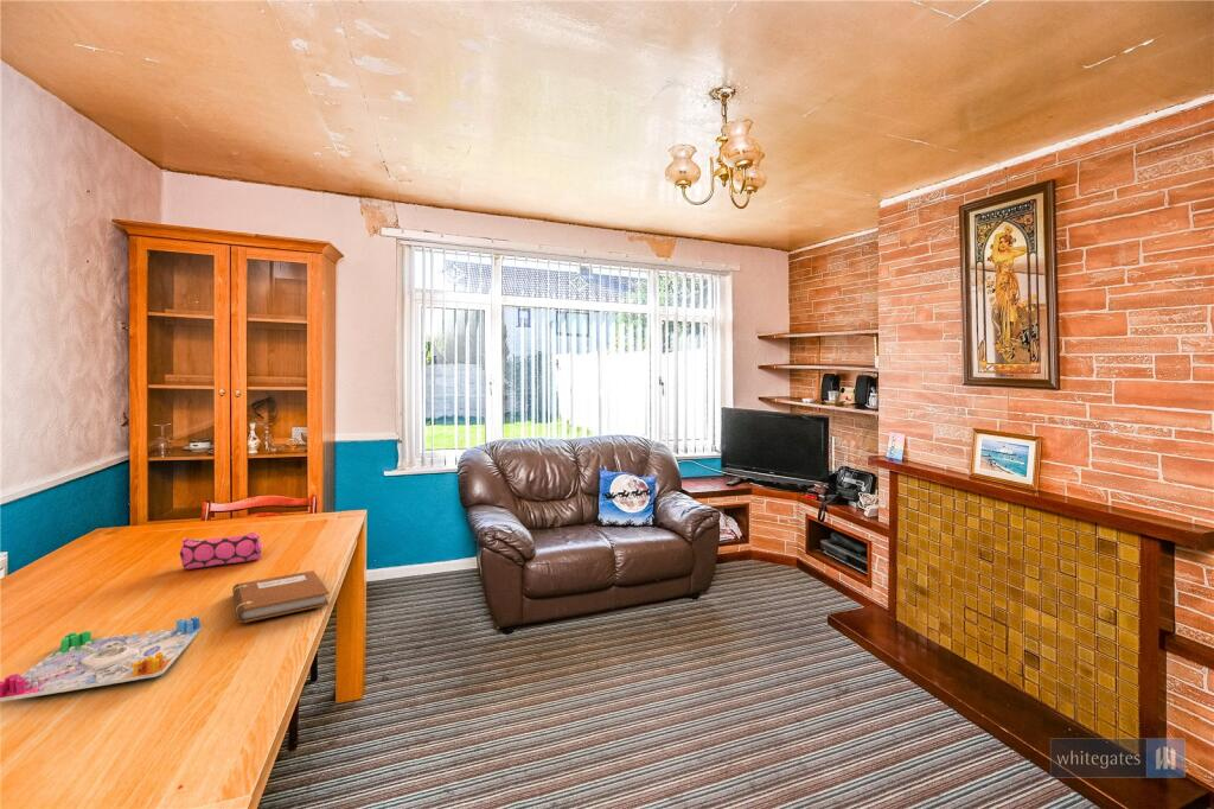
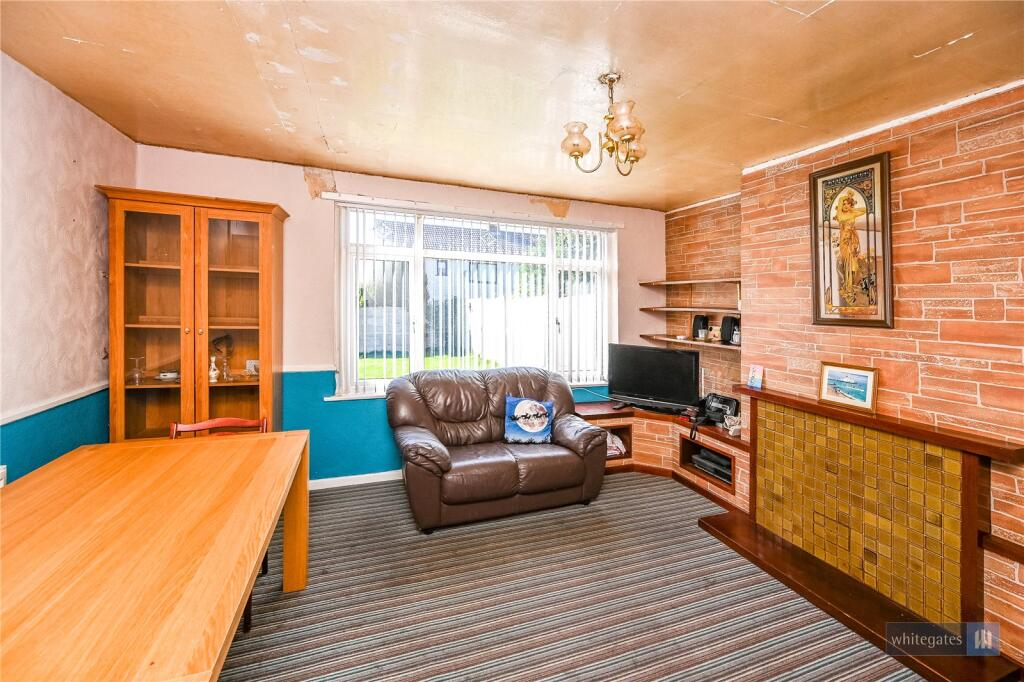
- pencil case (222, 548)
- notebook (279, 593)
- board game (110, 652)
